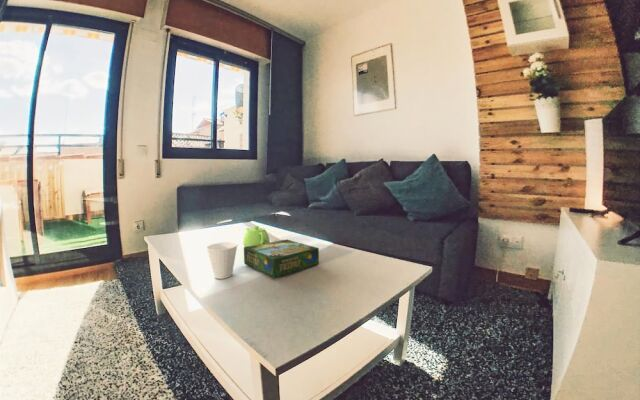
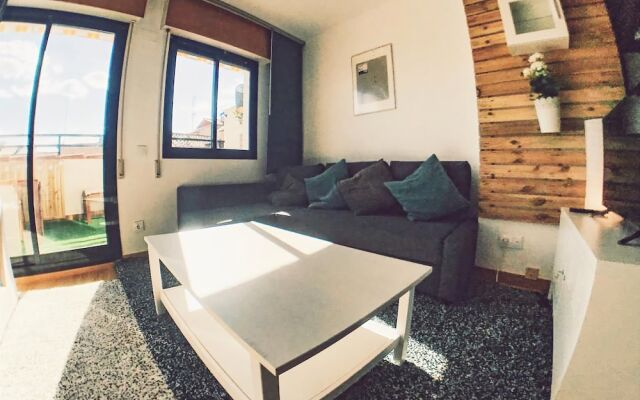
- cup (222, 260)
- teapot (256, 237)
- board game (281, 255)
